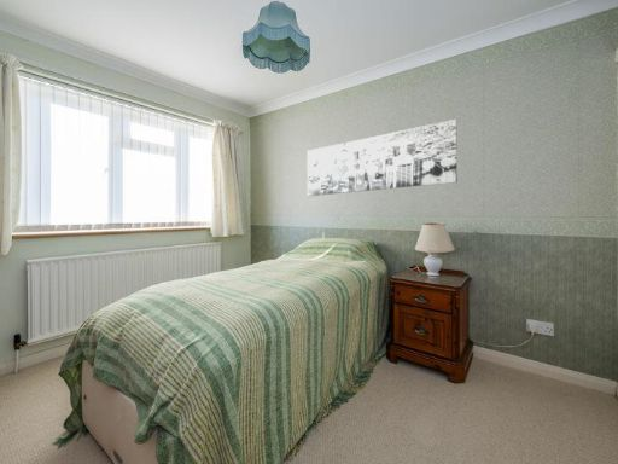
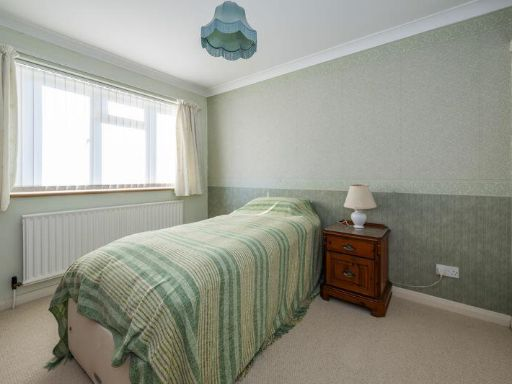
- wall art (369, 163)
